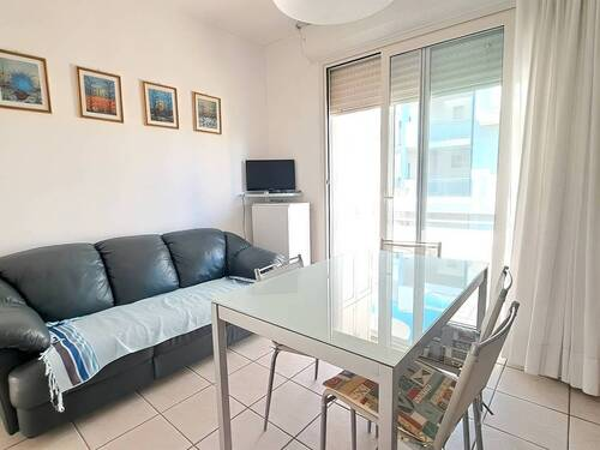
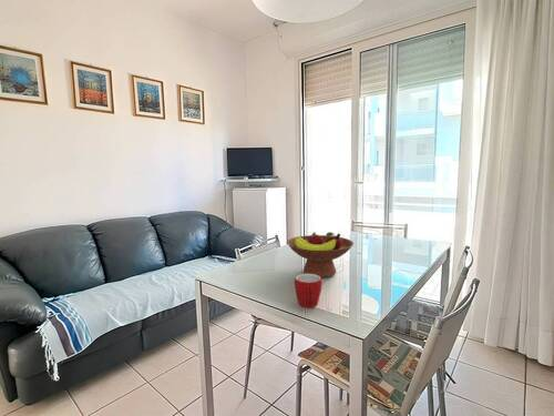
+ fruit bowl (319, 251)
+ mug (308, 292)
